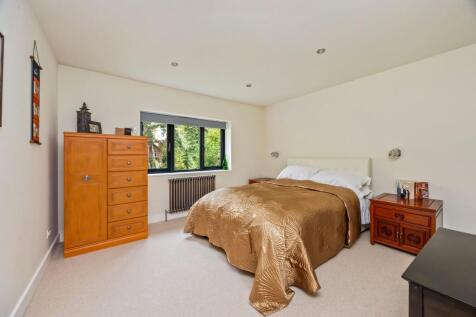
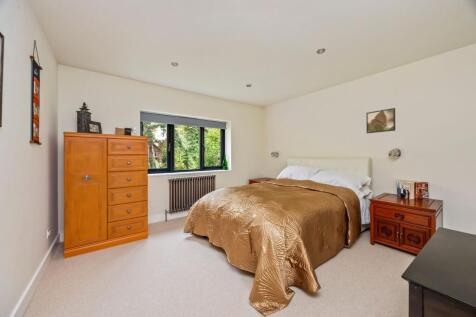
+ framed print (380, 121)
